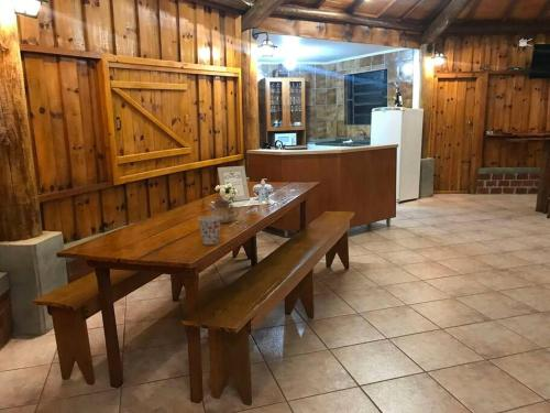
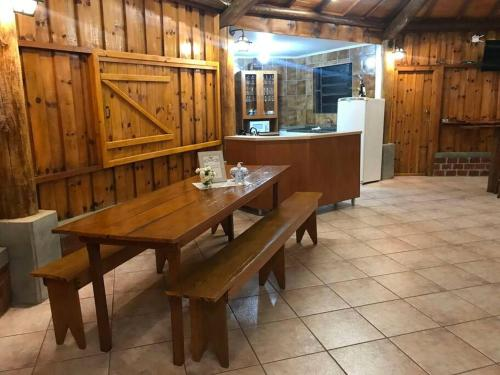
- teapot (223, 208)
- cup (209, 230)
